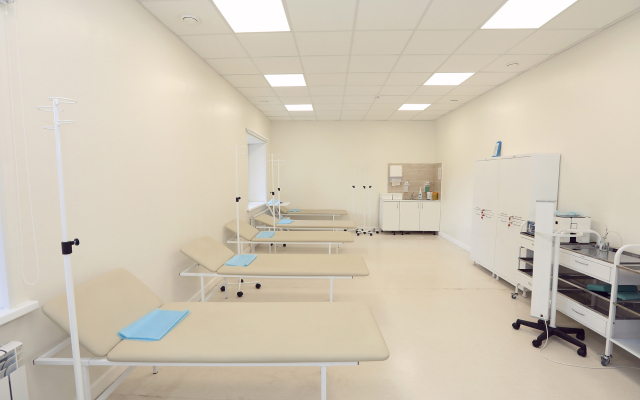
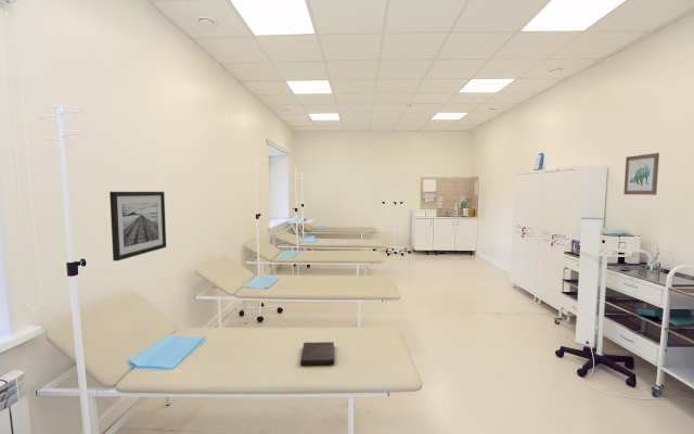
+ book (318, 353)
+ wall art (141, 222)
+ wall art (640, 175)
